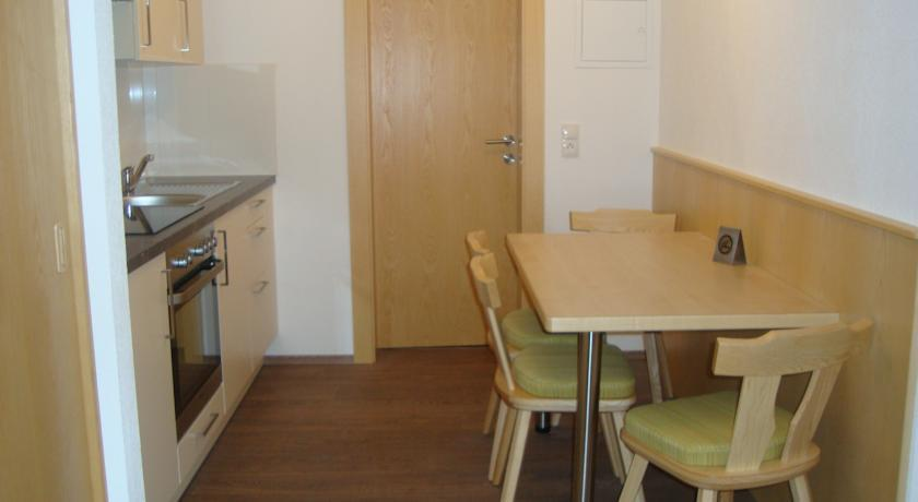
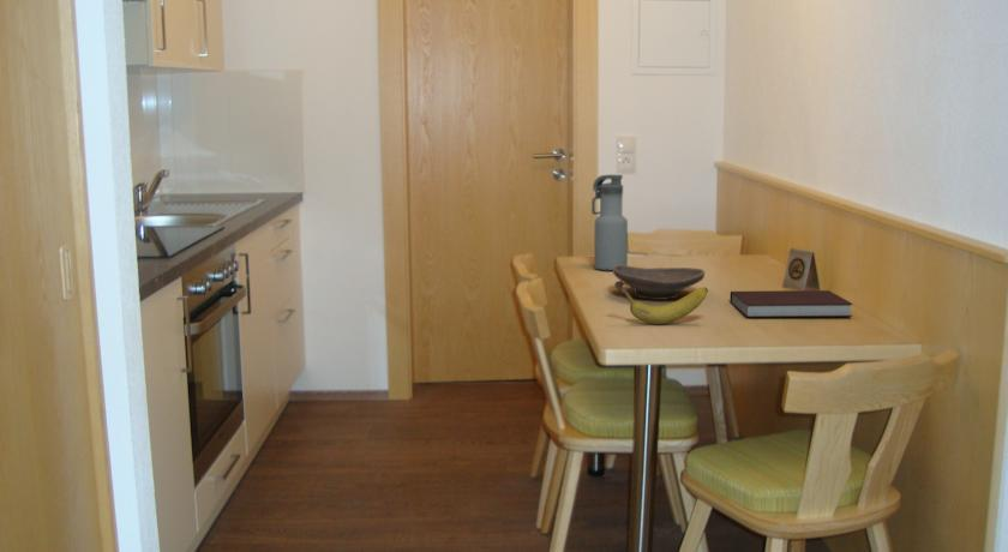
+ water bottle (610, 222)
+ decorative bowl (658, 281)
+ fruit (660, 306)
+ notebook (788, 302)
